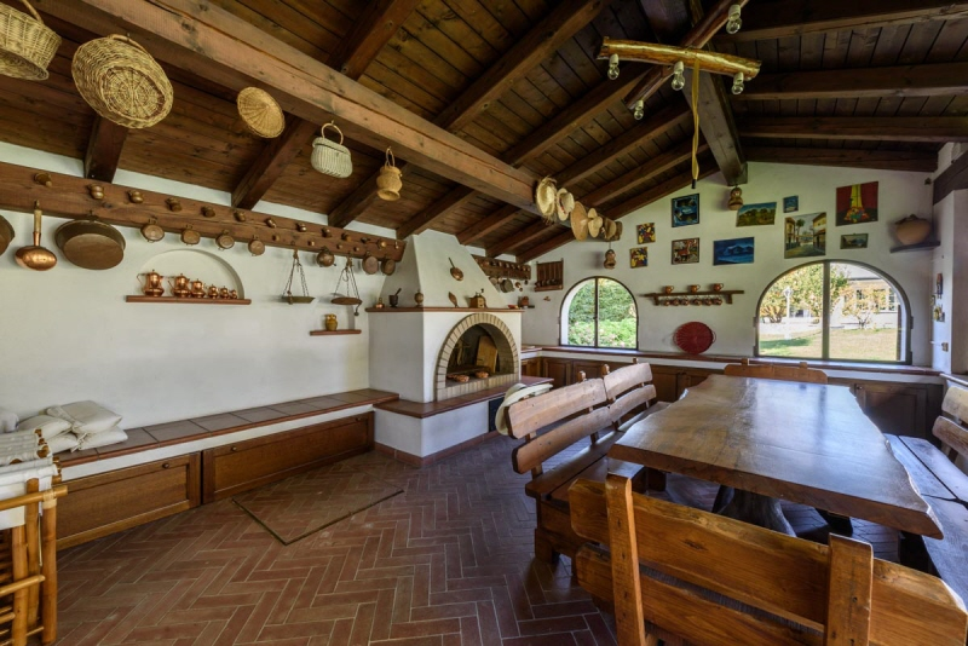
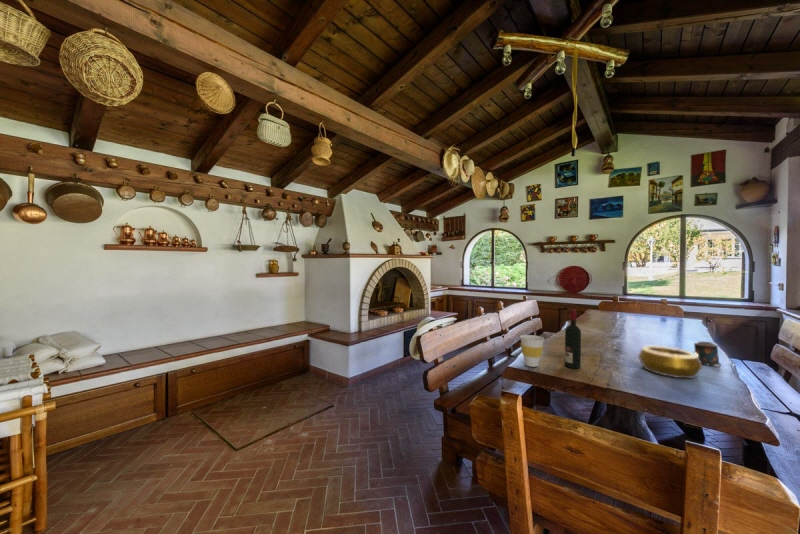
+ cup (531, 351)
+ candle (709, 352)
+ decorative bowl (668, 361)
+ alcohol (572, 338)
